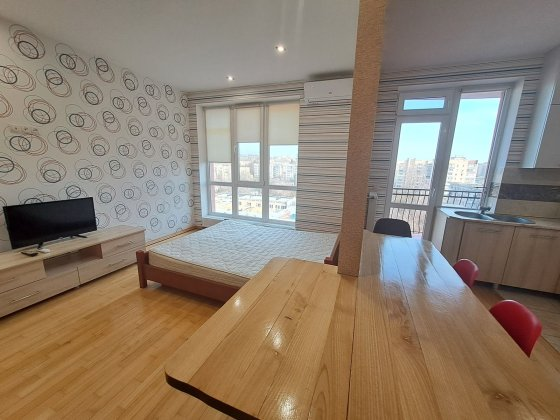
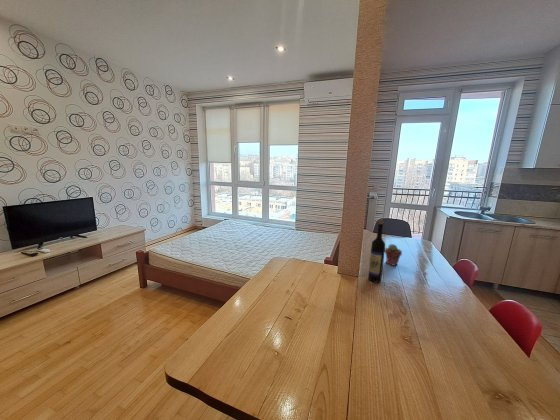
+ potted succulent (392, 253)
+ wine bottle (377, 250)
